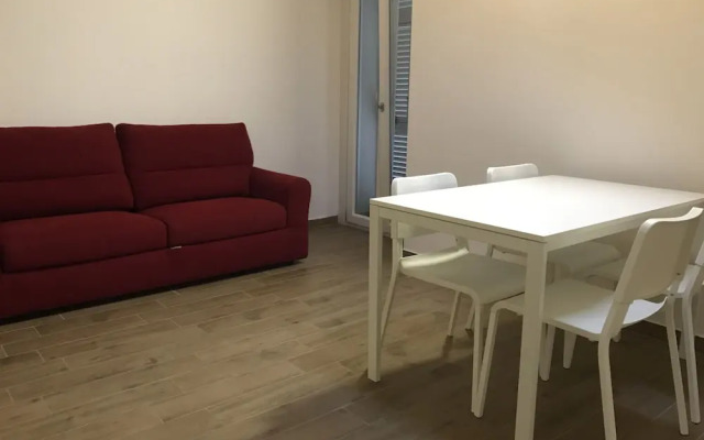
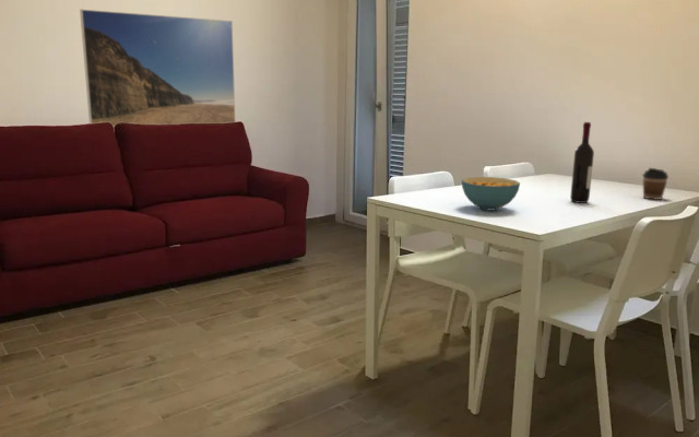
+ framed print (165, 75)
+ cereal bowl (489, 194)
+ coffee cup (654, 182)
+ wine bottle (583, 162)
